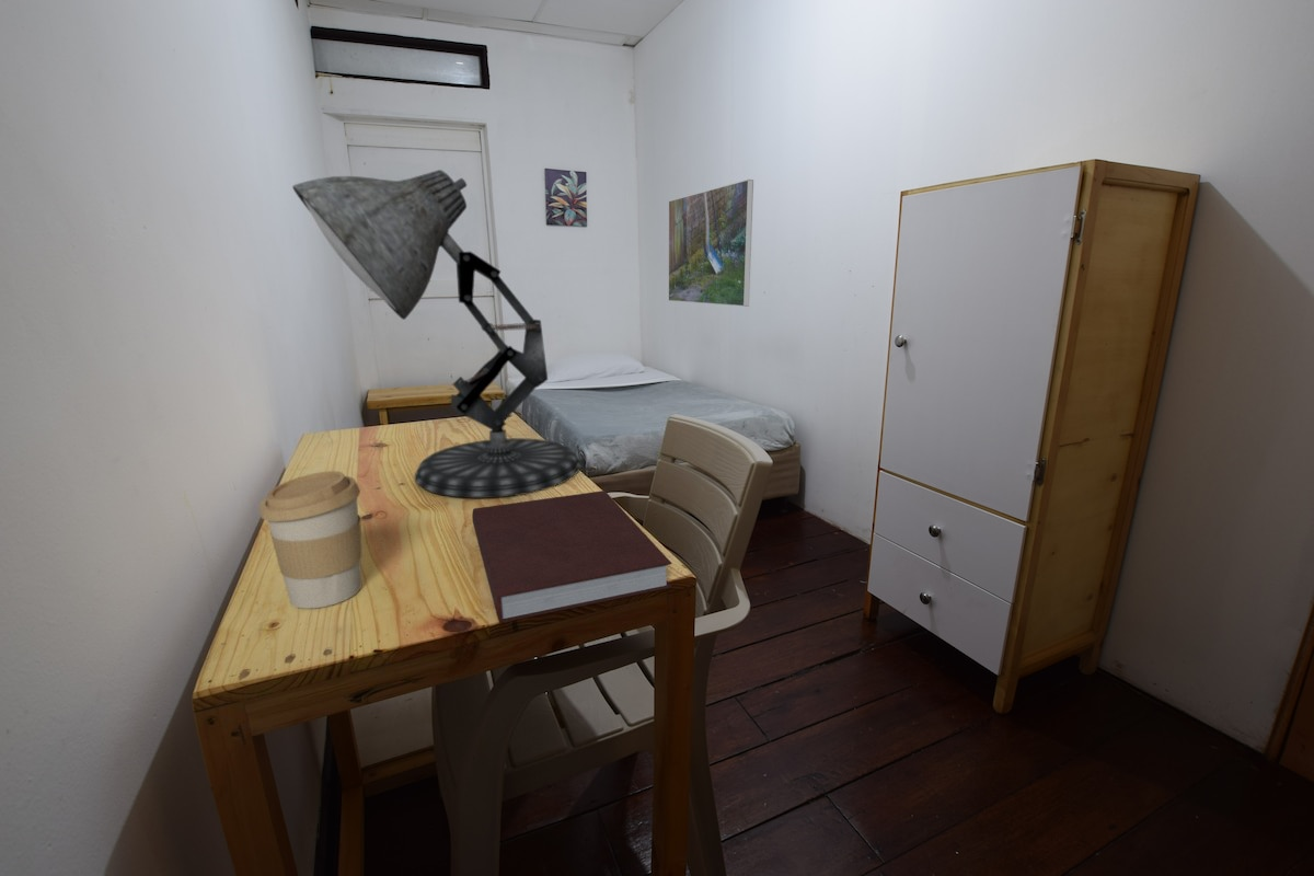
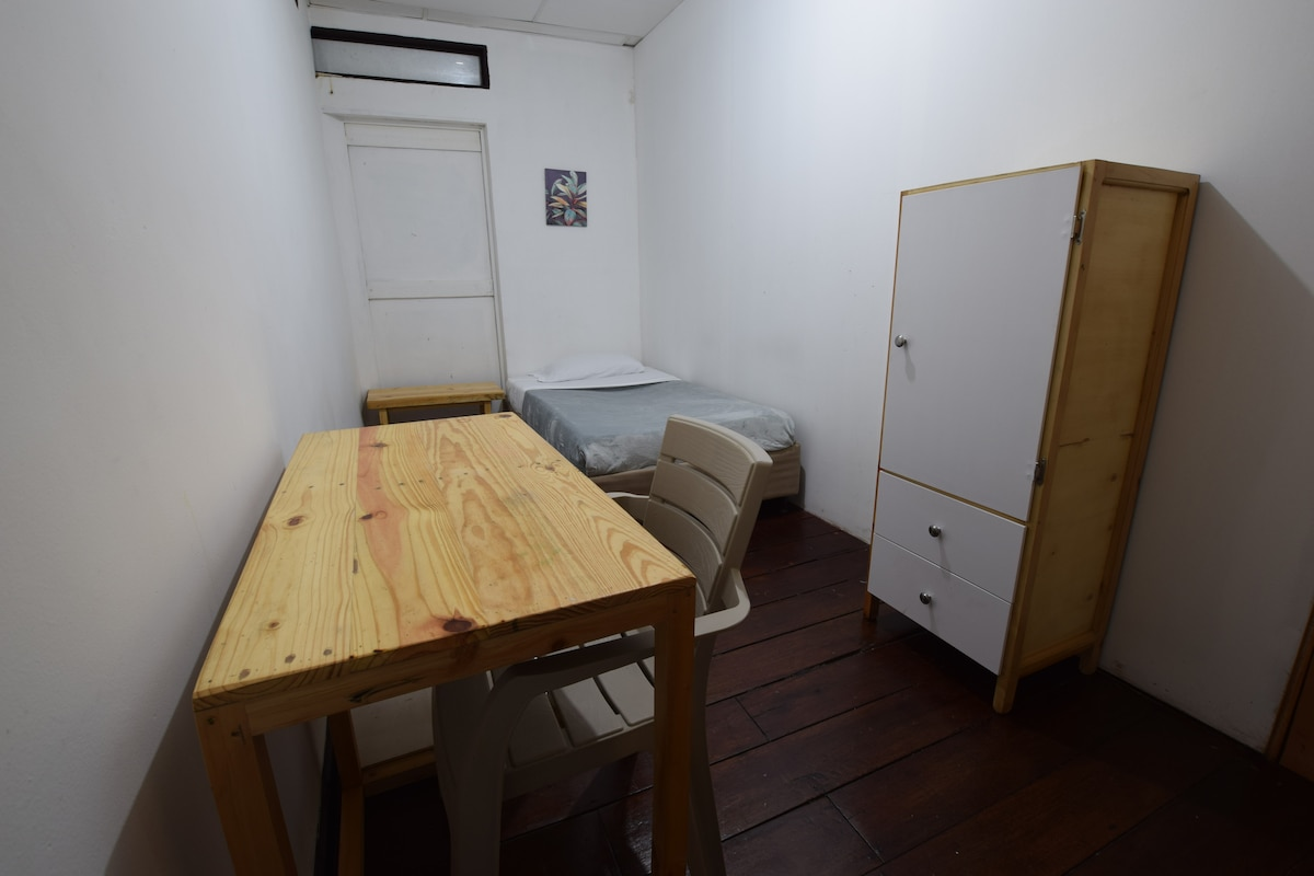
- notebook (561, 544)
- coffee cup (318, 537)
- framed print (704, 249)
- desk lamp (474, 318)
